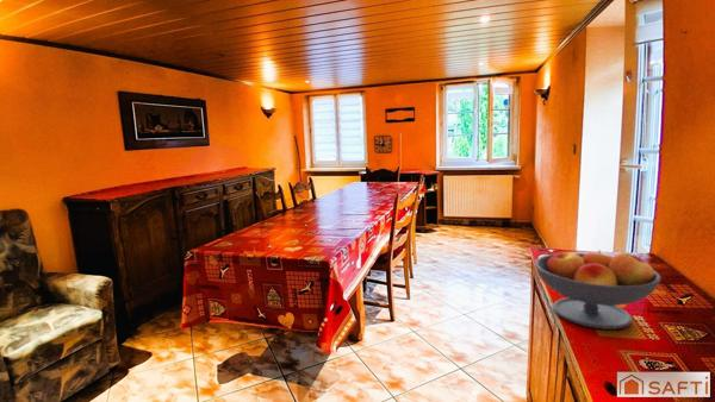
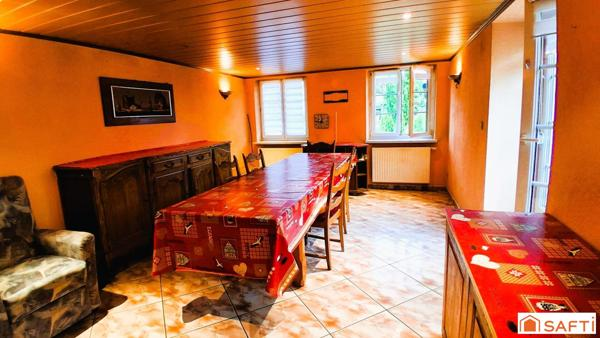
- fruit bowl (591, 282)
